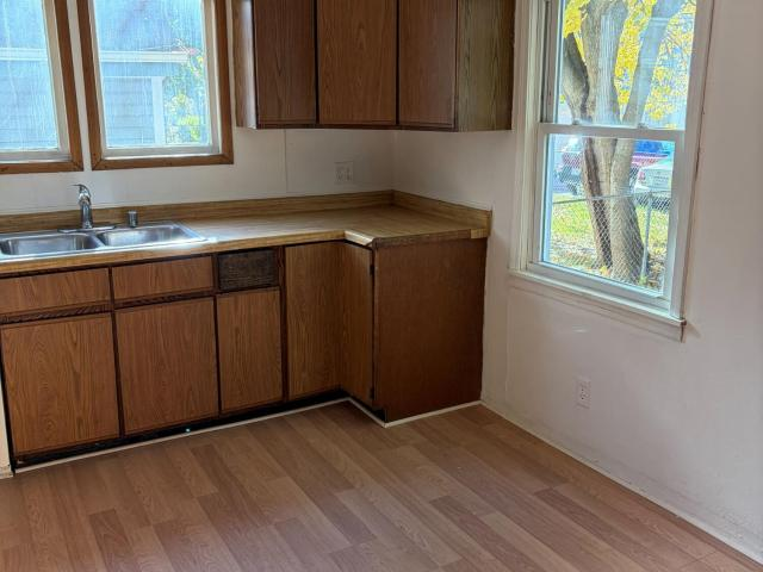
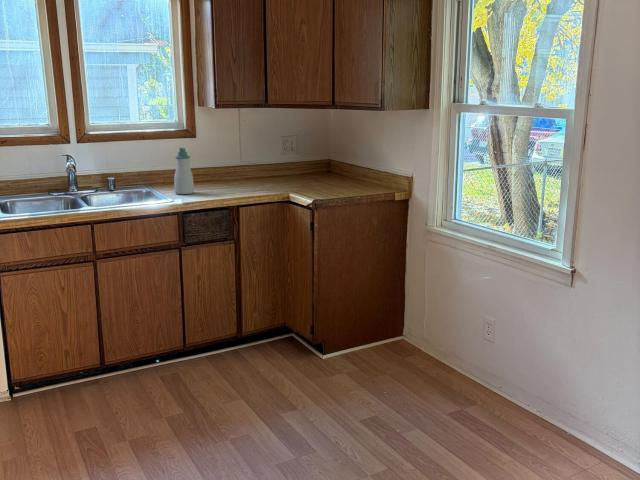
+ soap bottle (183, 170)
